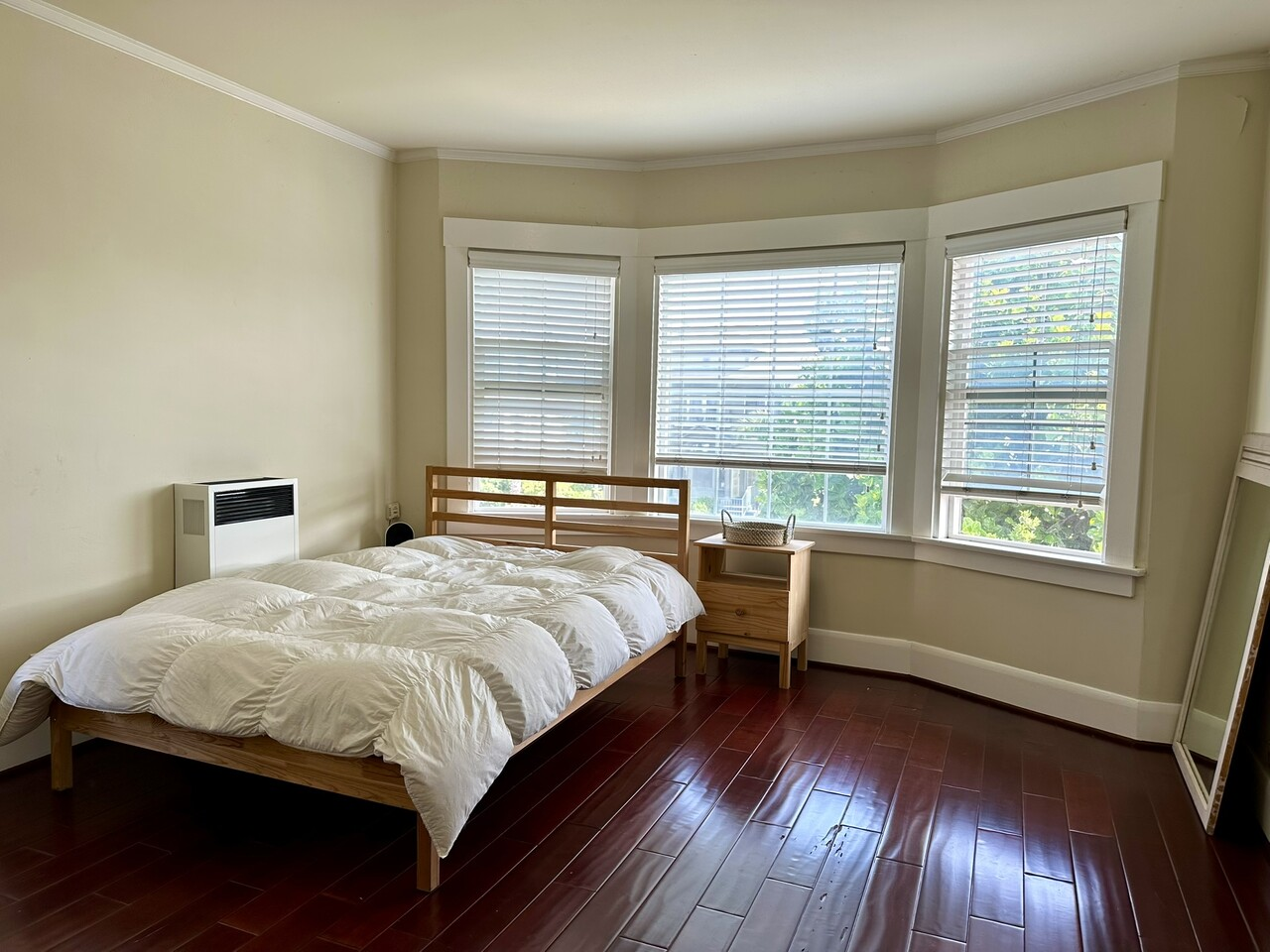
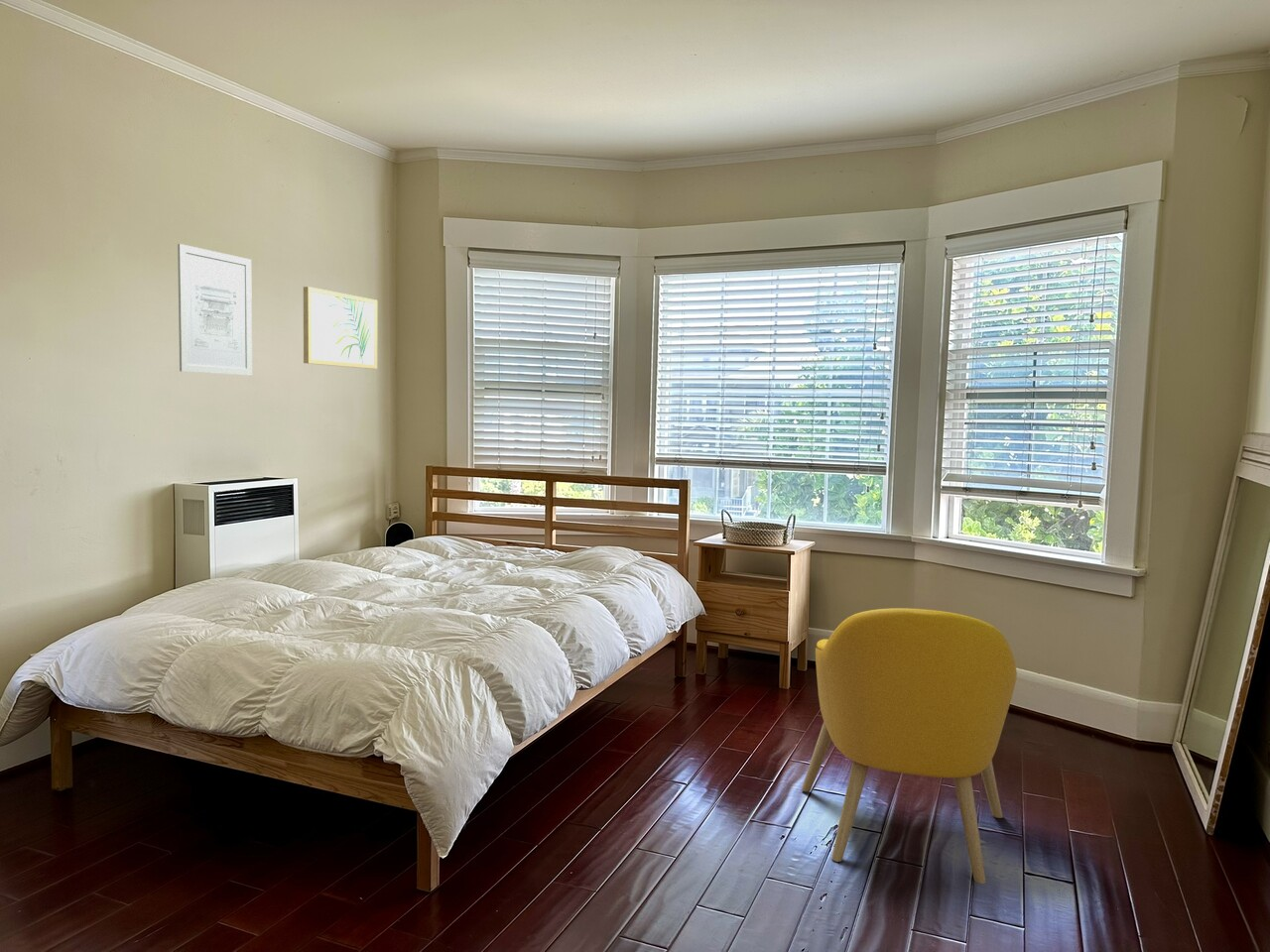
+ armchair (910, 716)
+ wall art (342, 329)
+ wall art (216, 312)
